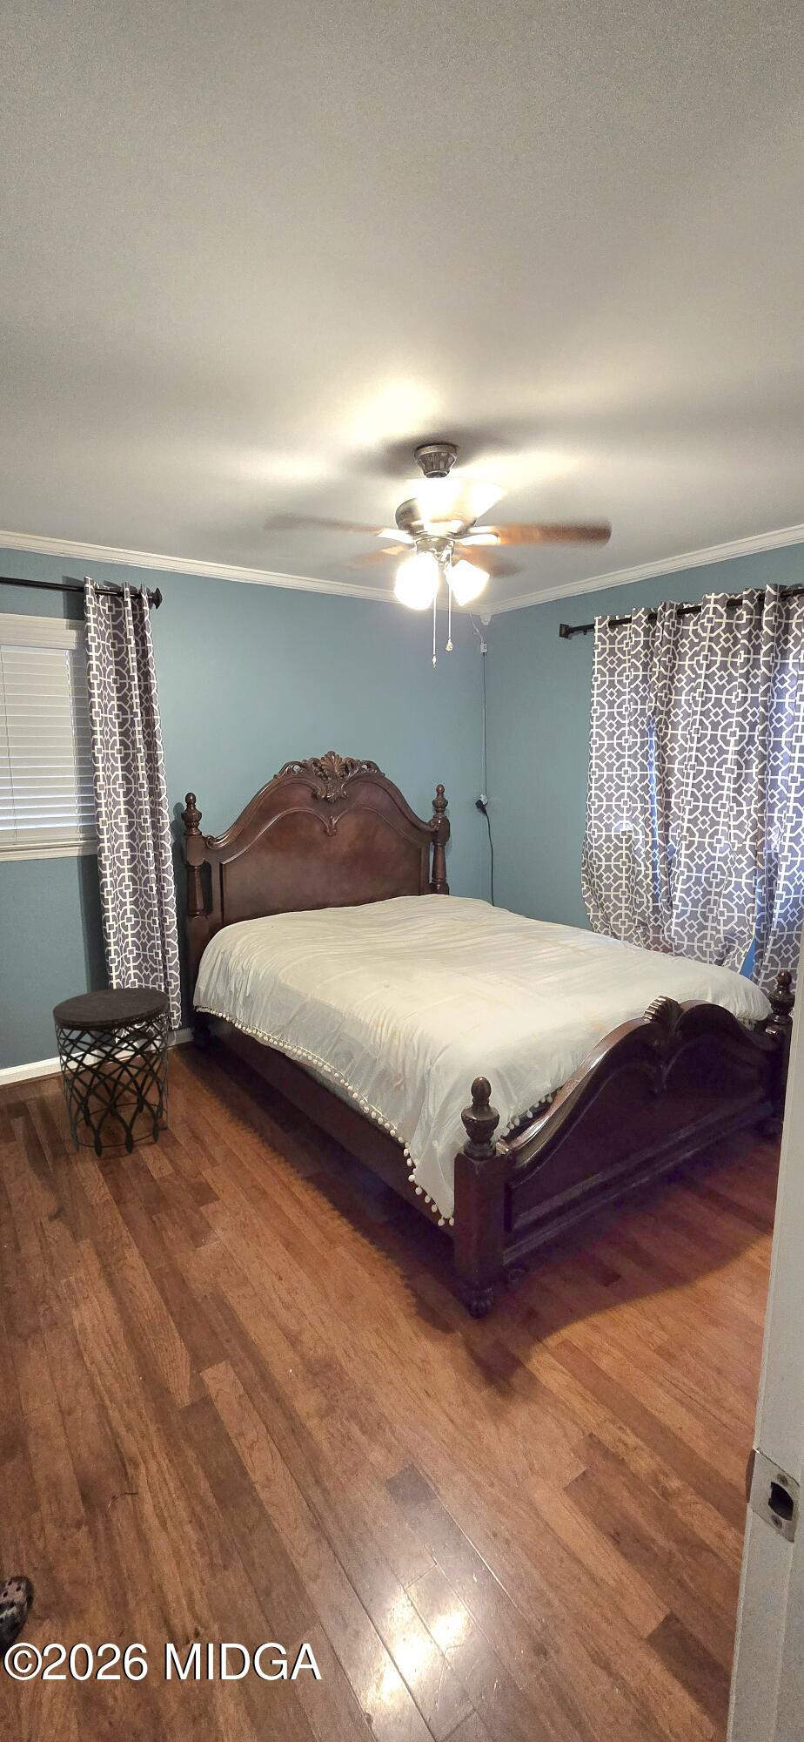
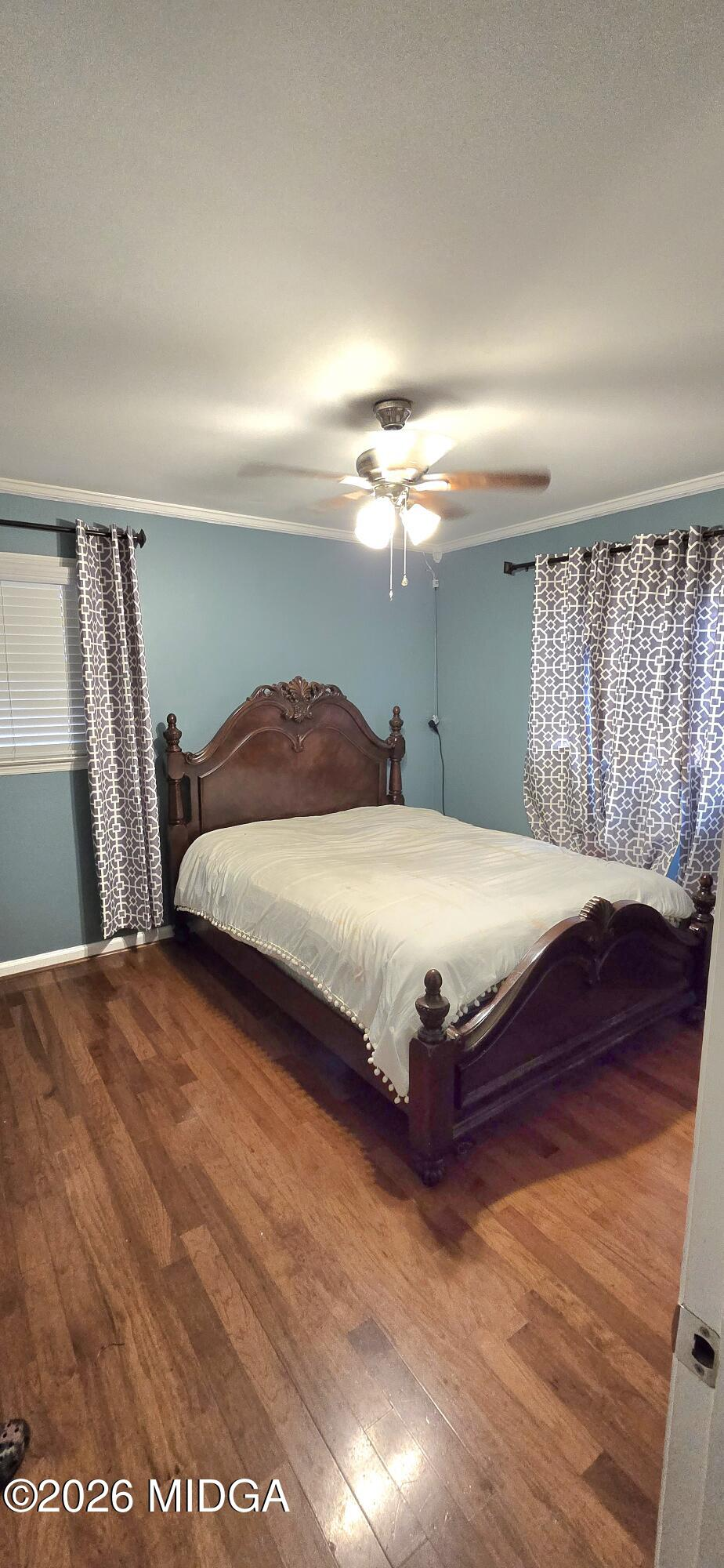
- side table (117, 1069)
